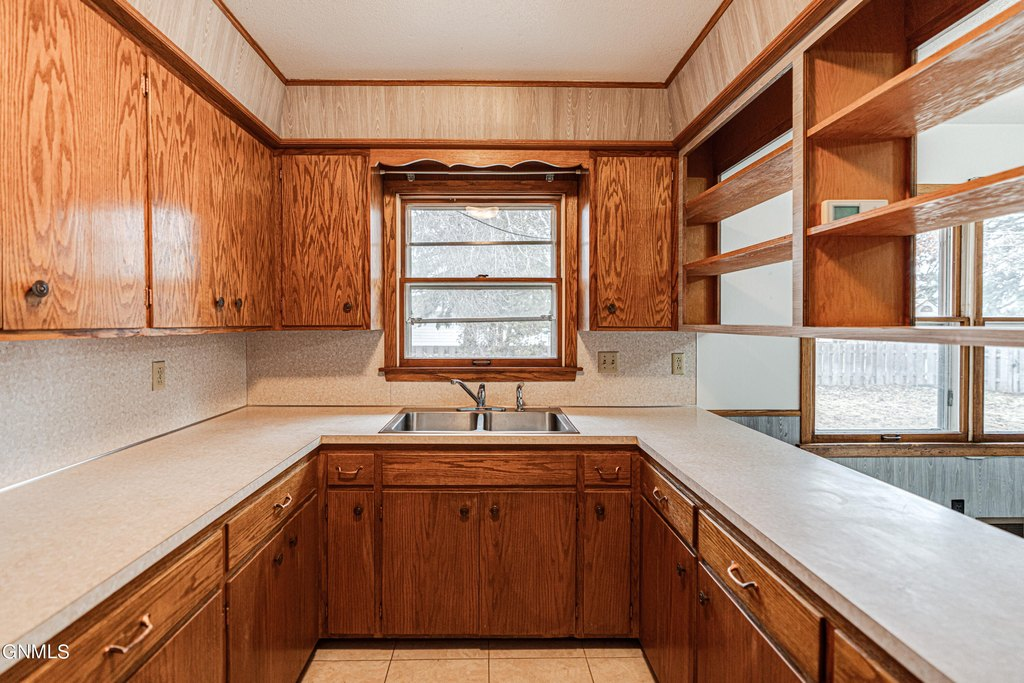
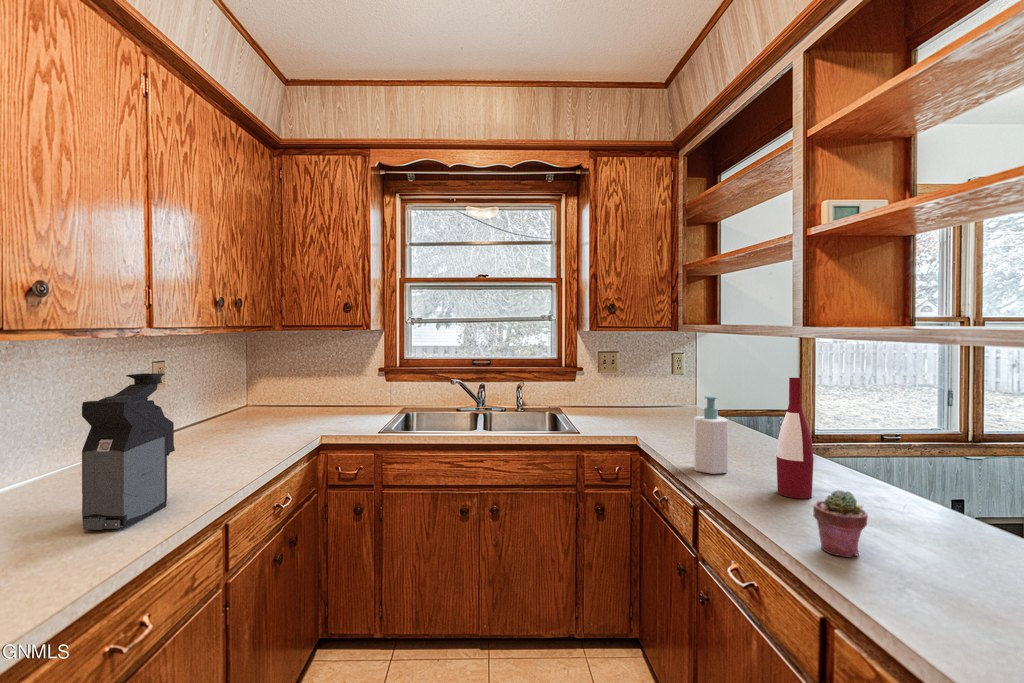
+ alcohol (794, 435)
+ coffee maker (130, 445)
+ potted succulent (839, 520)
+ soap bottle (710, 433)
